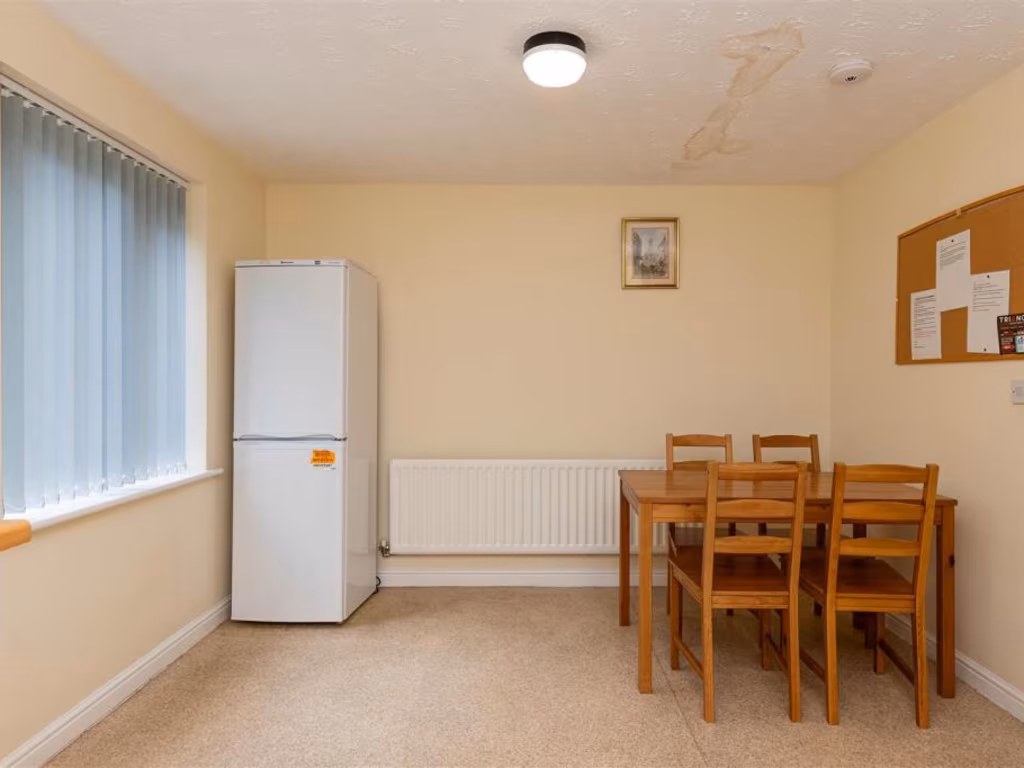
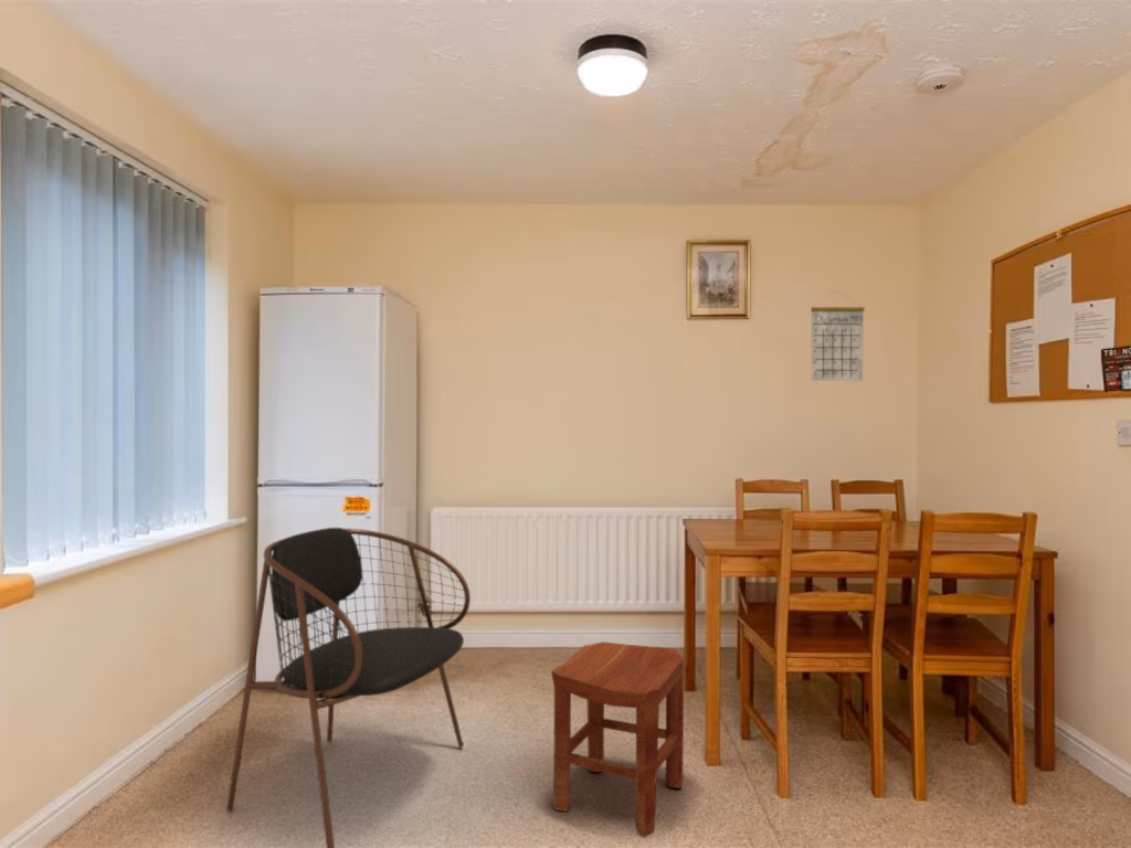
+ calendar (837, 335)
+ dining chair (360, 662)
+ stool (619, 729)
